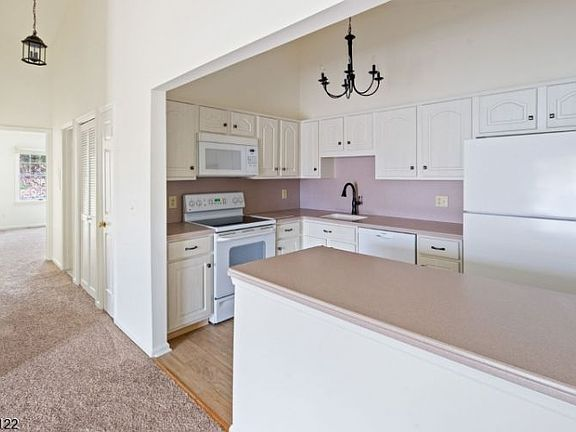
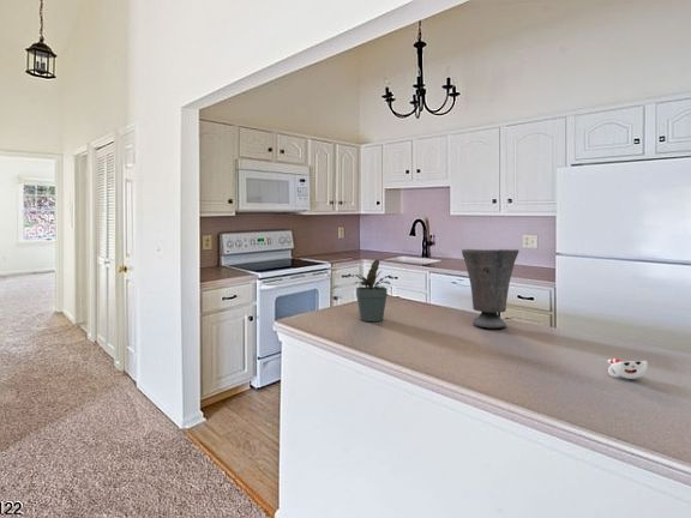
+ vase (488, 287)
+ potted plant (369, 289)
+ cup (626, 366)
